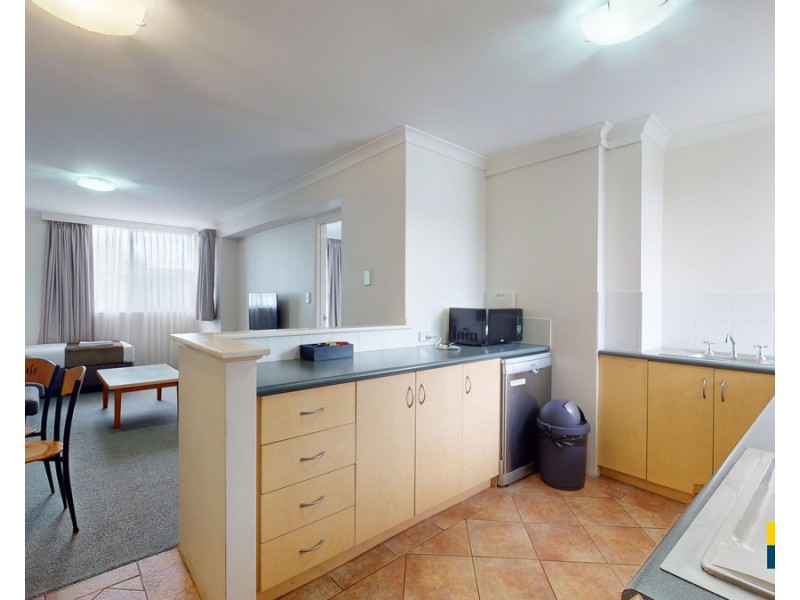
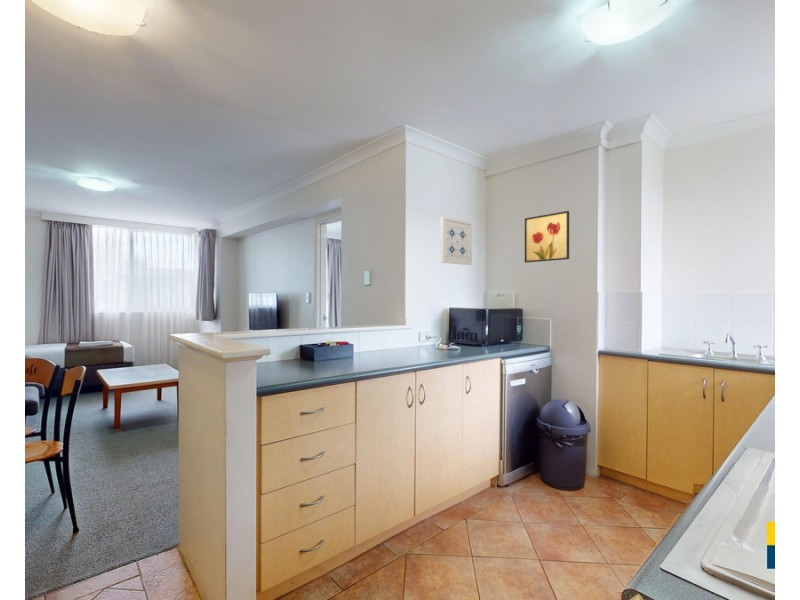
+ wall art (546, 238)
+ wall art (456, 241)
